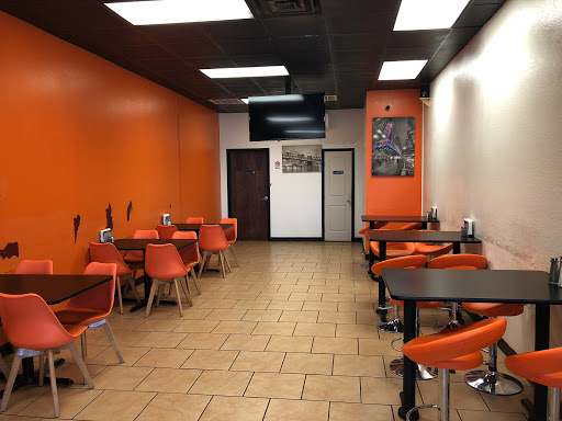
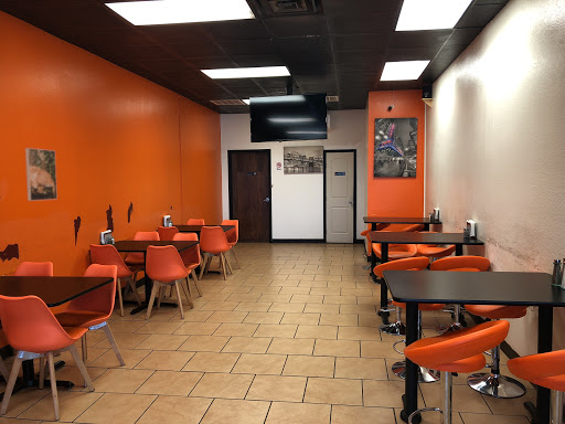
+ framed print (42, 174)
